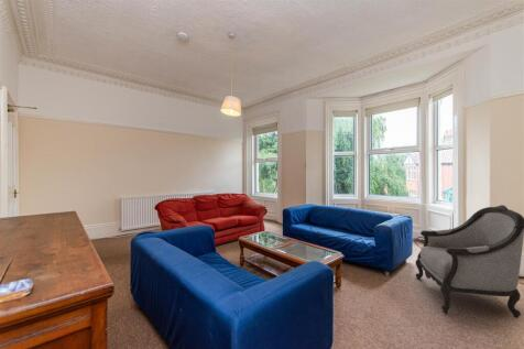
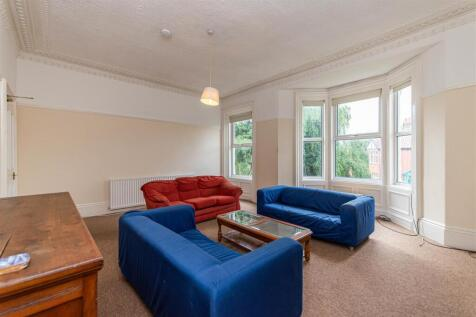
- armchair (459, 250)
